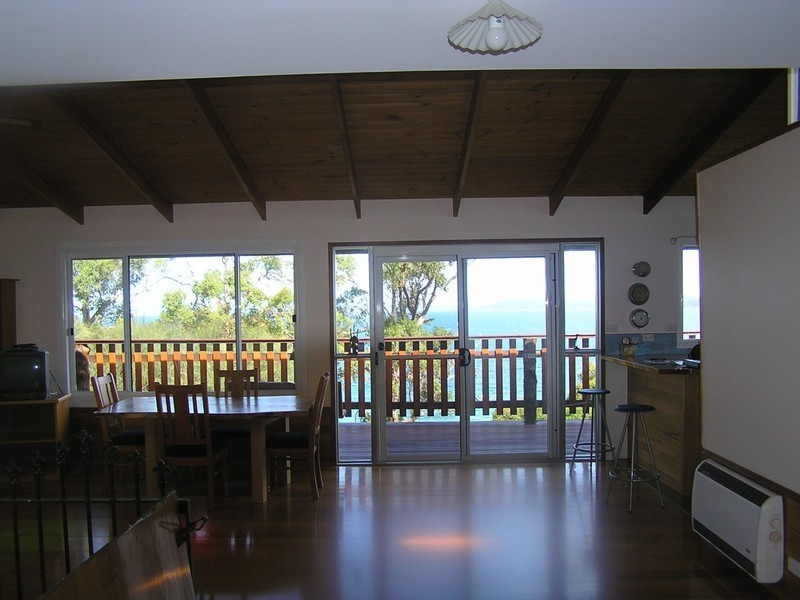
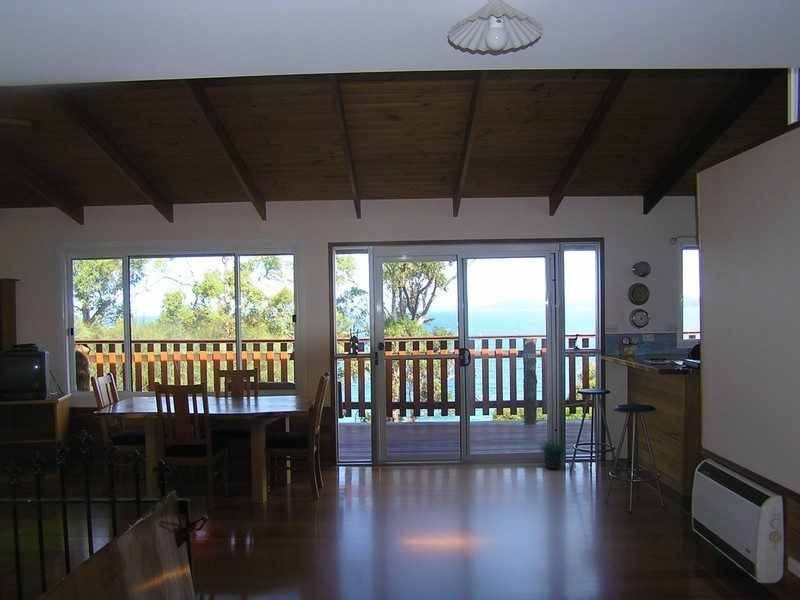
+ potted plant (552, 449)
